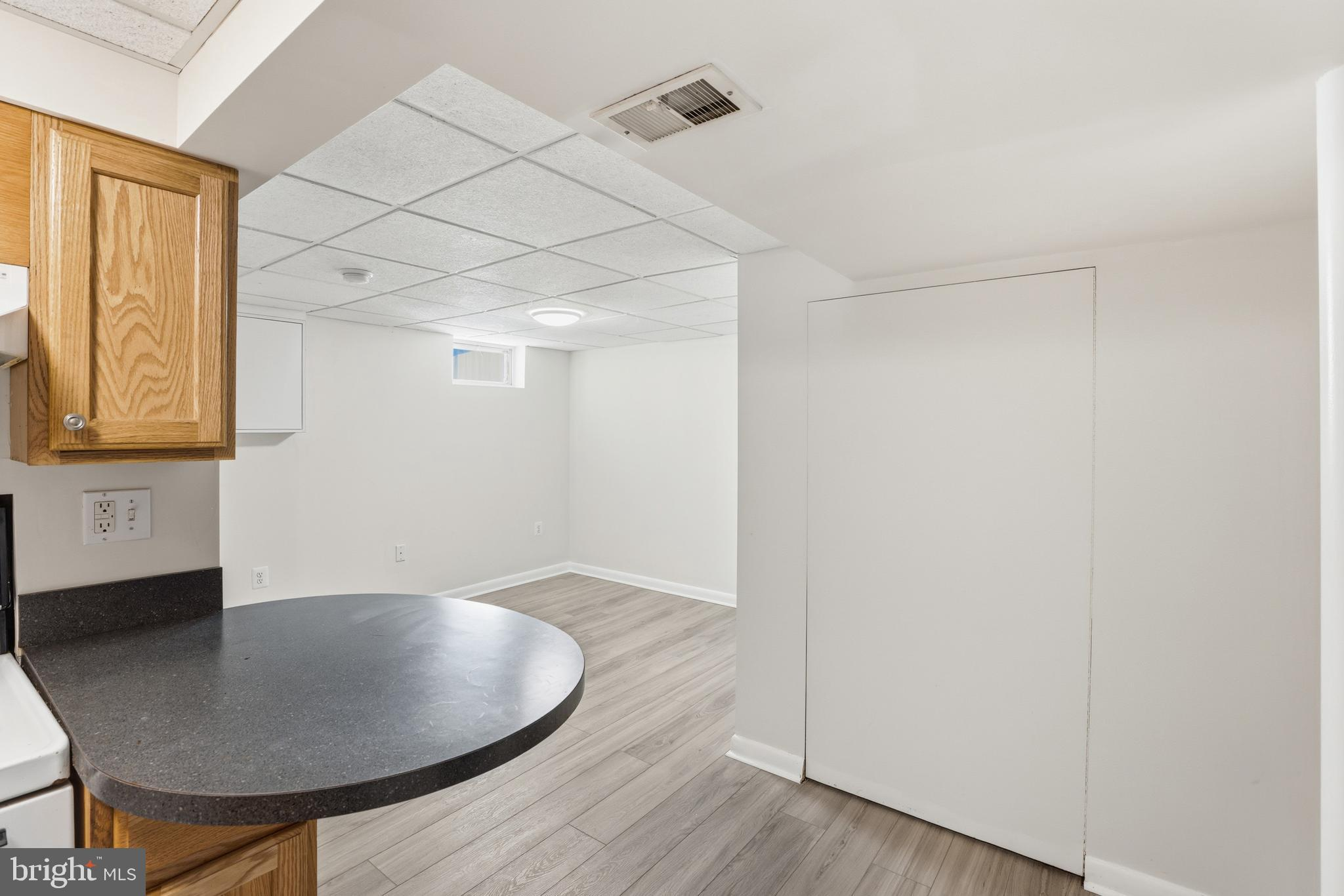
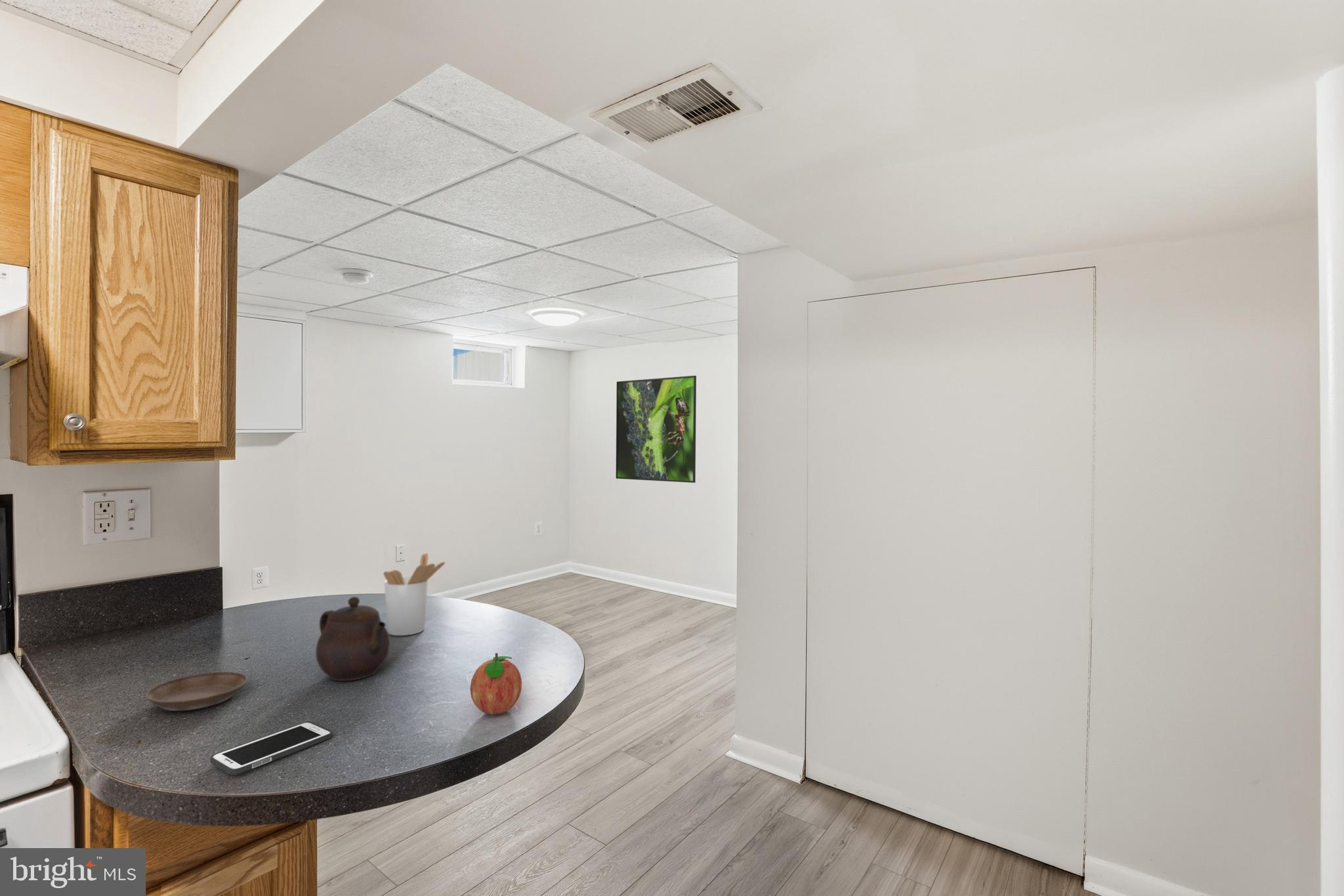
+ utensil holder (413, 594)
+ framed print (654, 430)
+ fruit (496, 682)
+ saucer (198, 692)
+ teapot (351, 634)
+ cell phone (274, 746)
